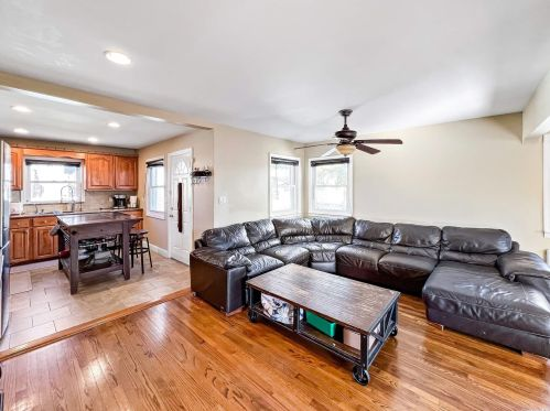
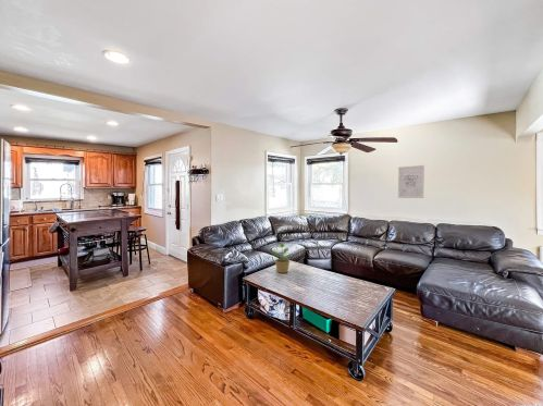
+ wall art (410, 182)
+ potted plant (283, 257)
